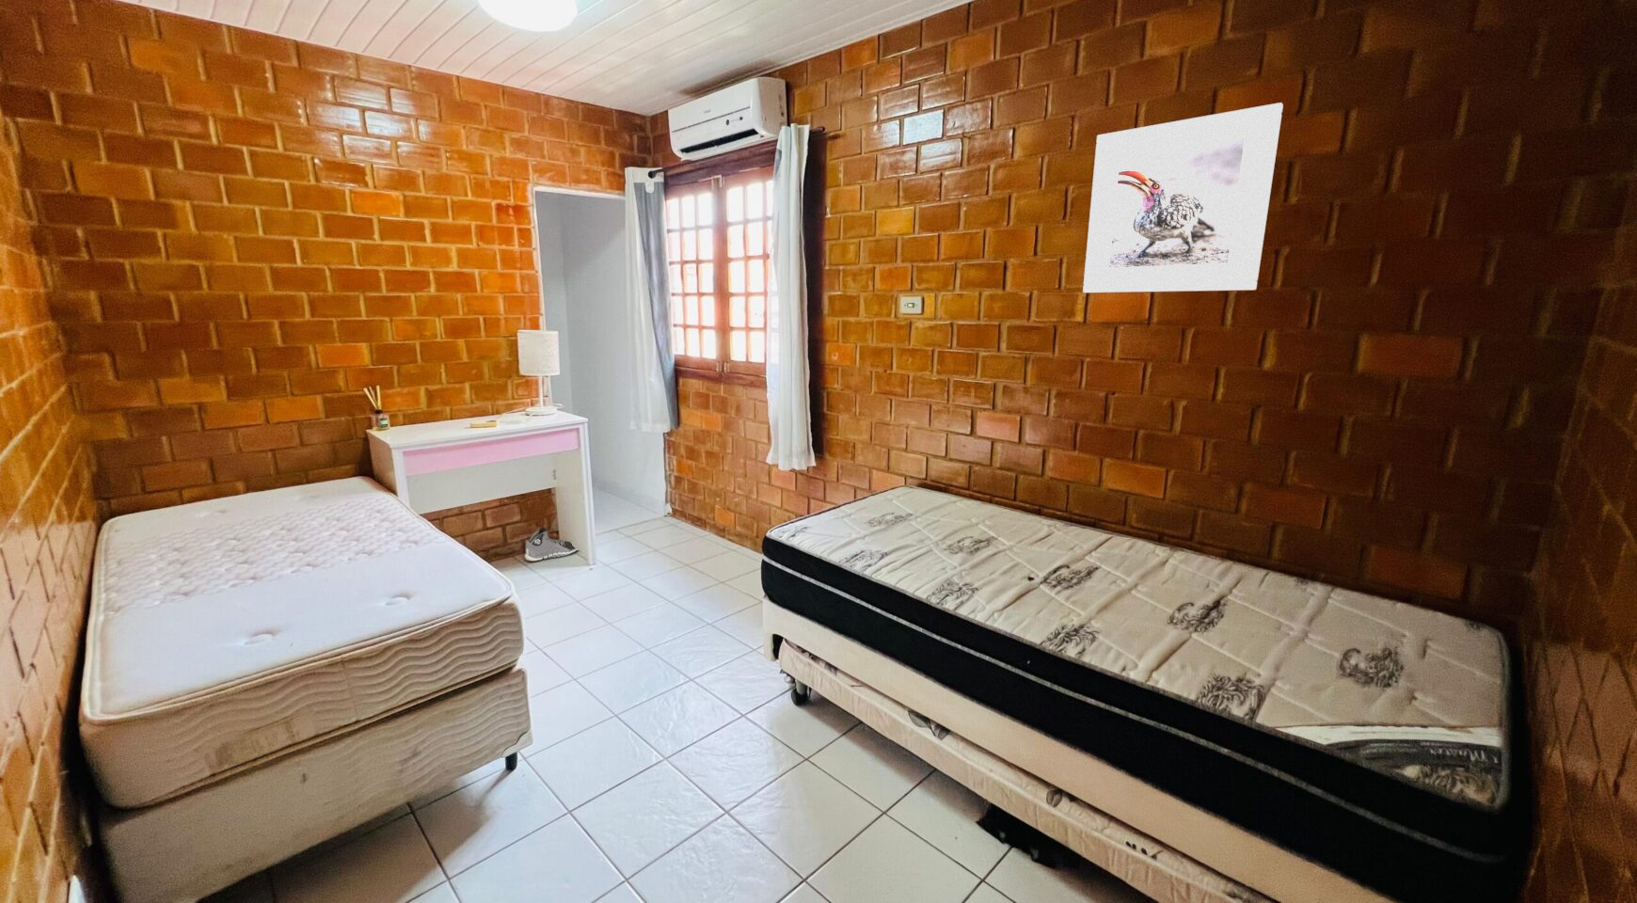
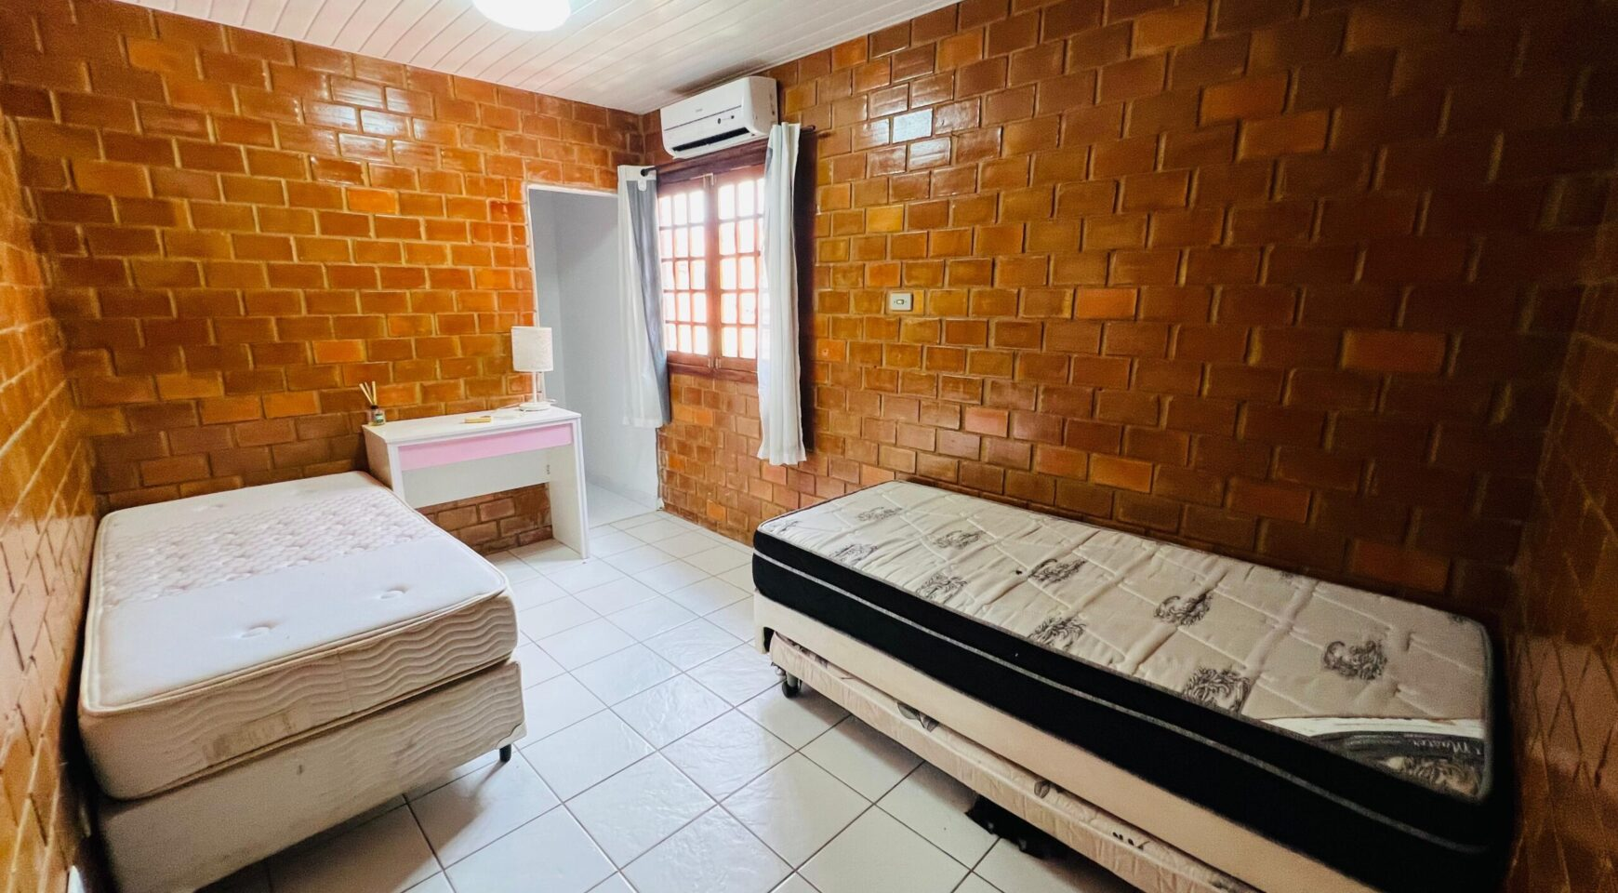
- sneaker (553, 540)
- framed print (1172, 208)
